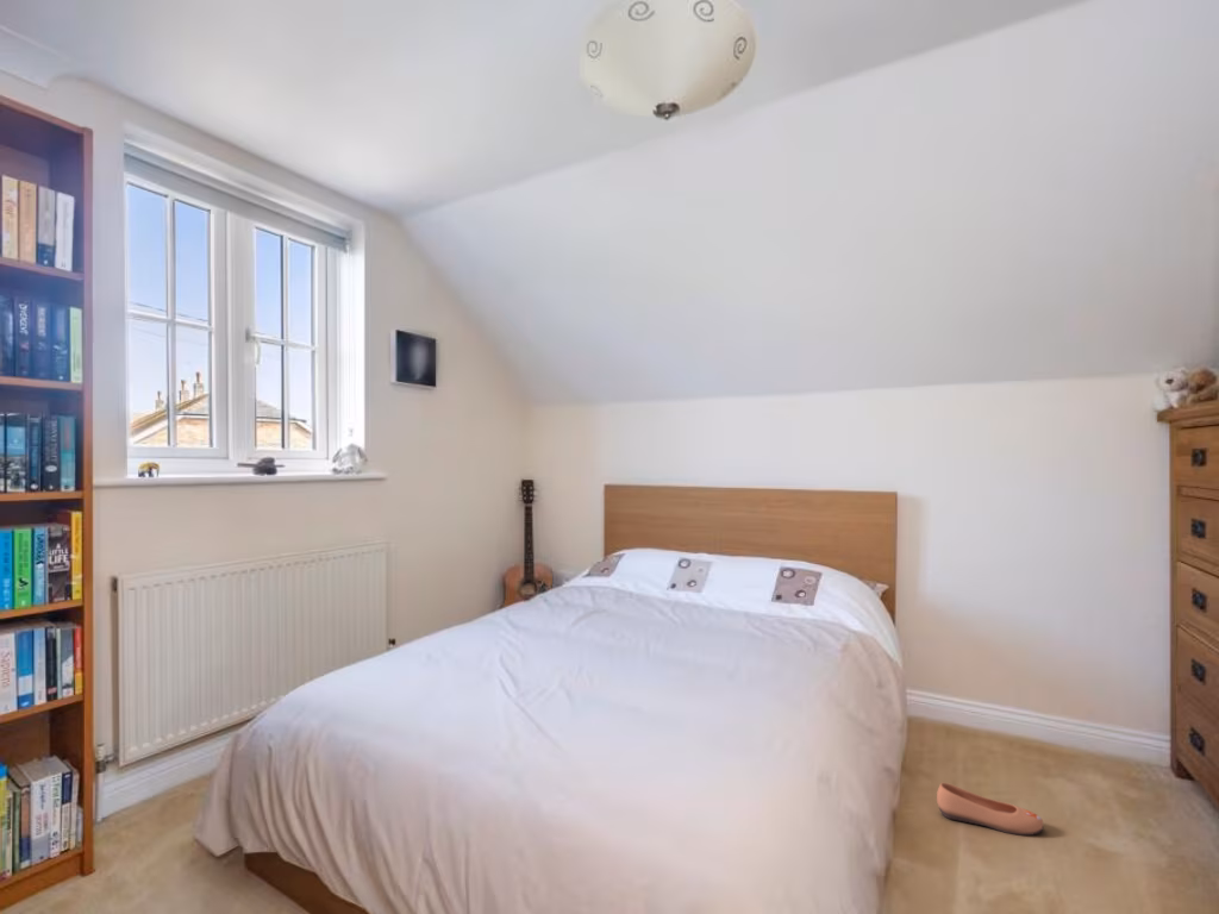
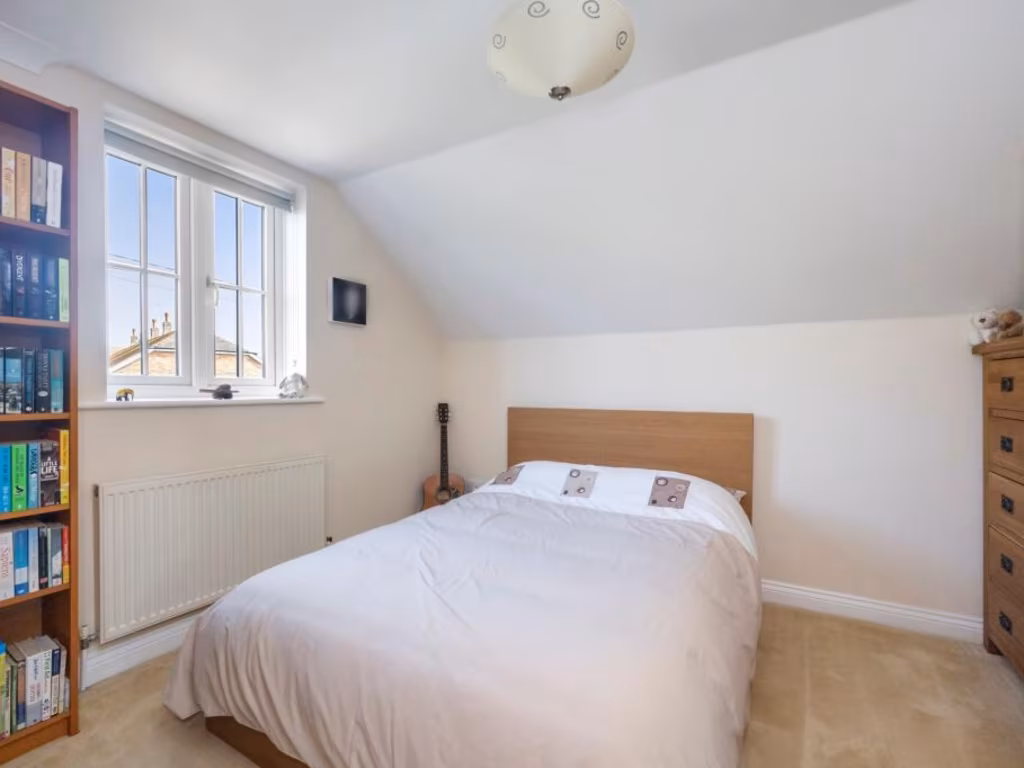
- shoe (988, 807)
